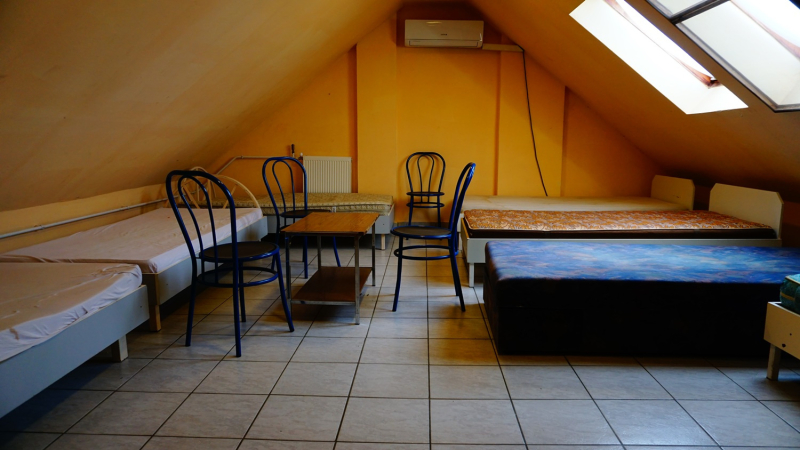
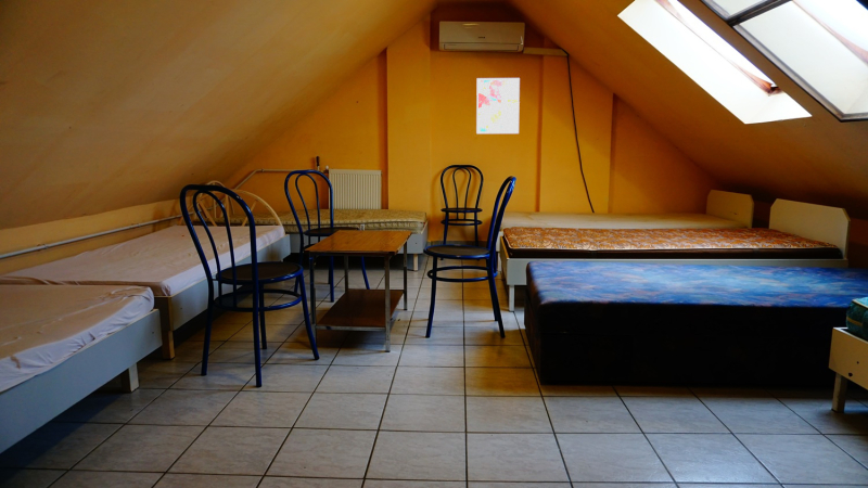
+ wall art (497, 105)
